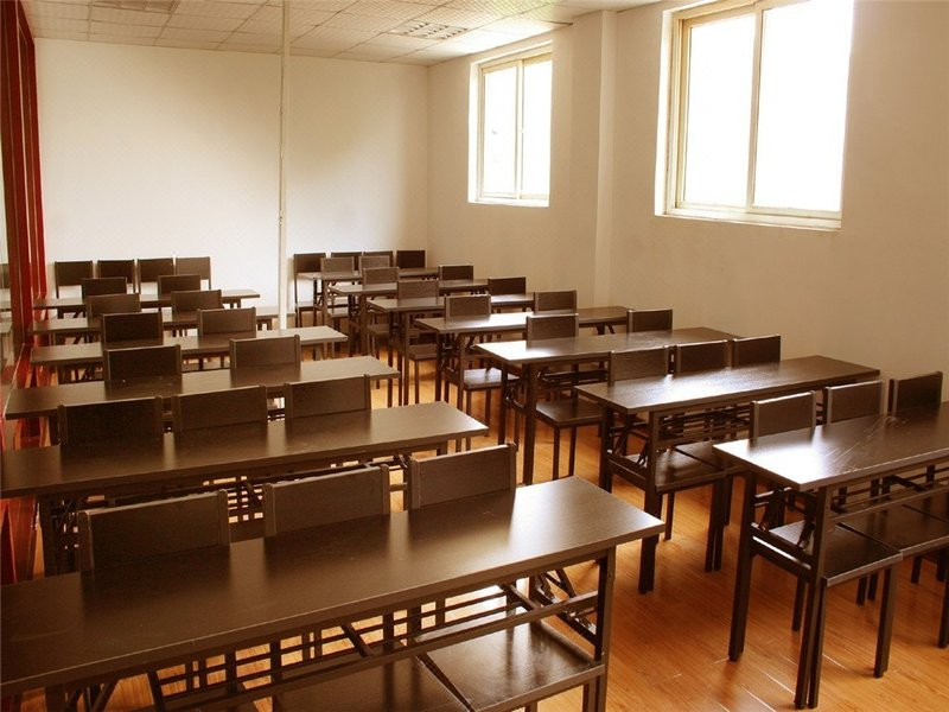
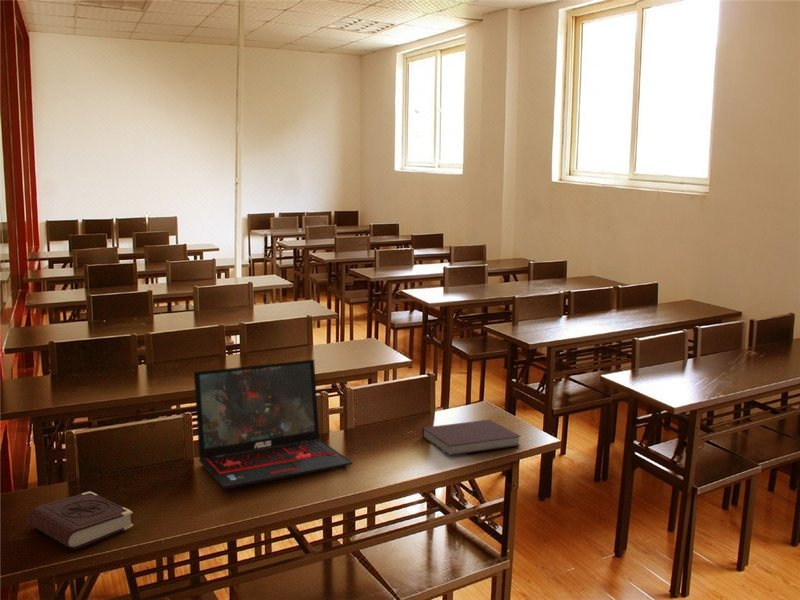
+ book (80, 518)
+ notebook (470, 436)
+ laptop (273, 419)
